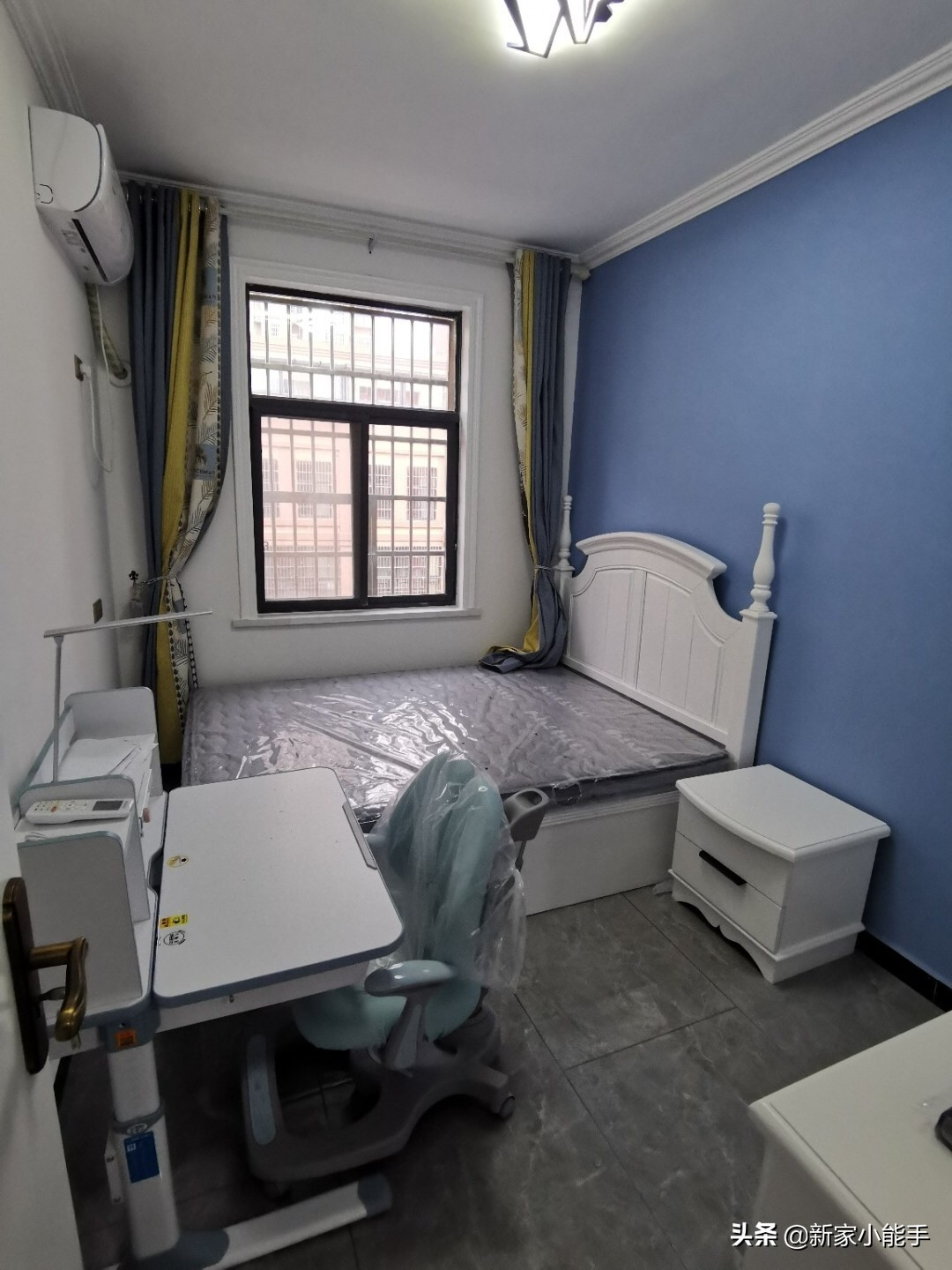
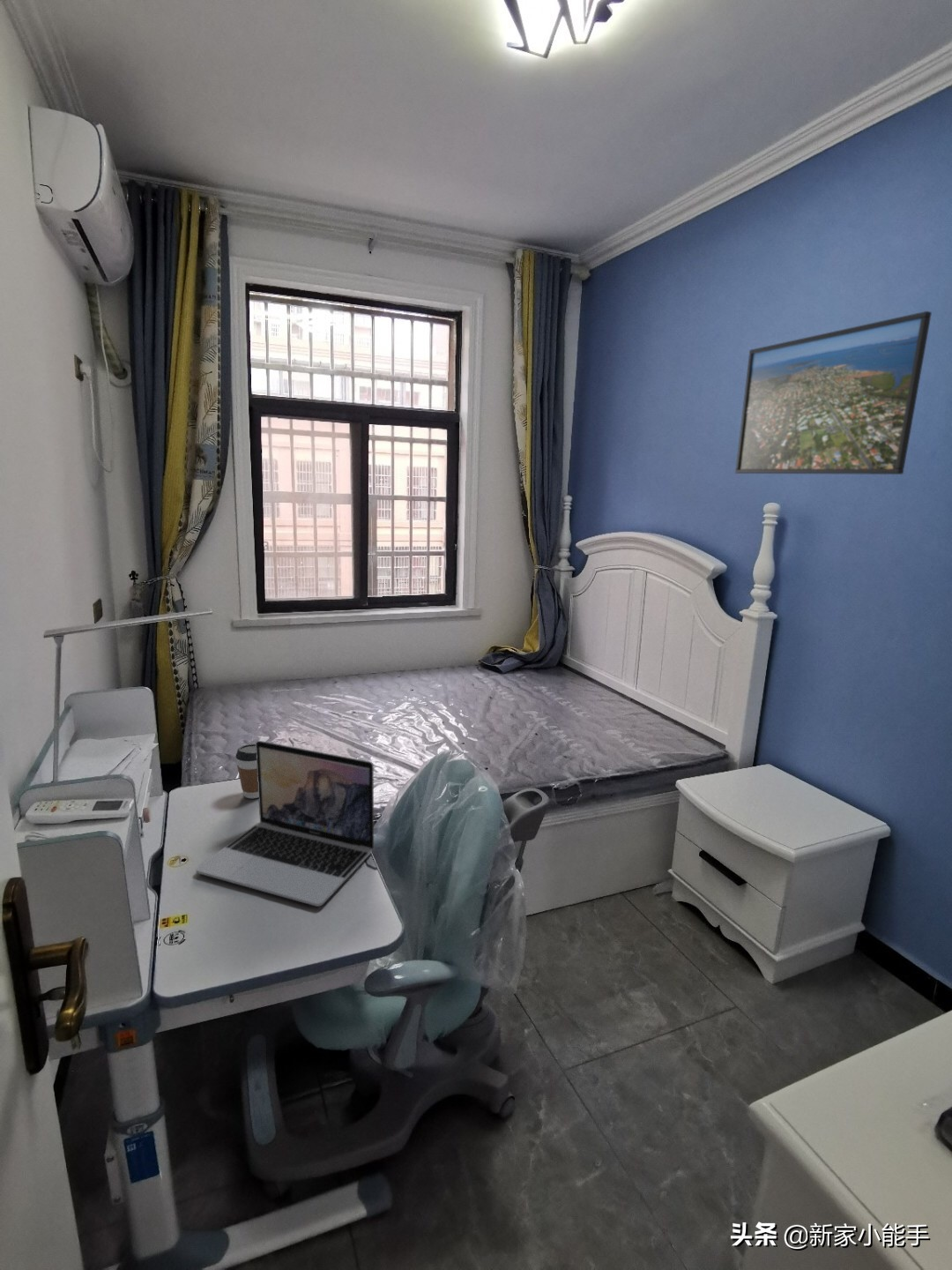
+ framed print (817, 405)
+ laptop (286, 817)
+ coffee cup (253, 771)
